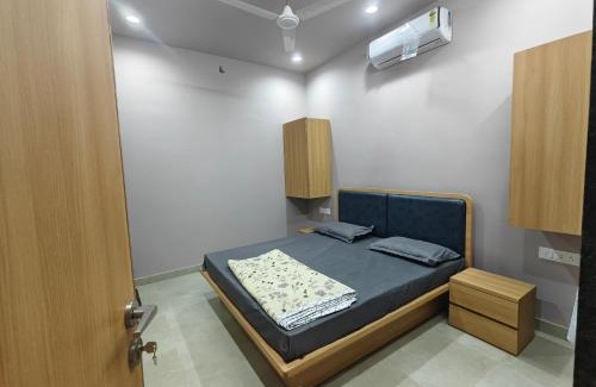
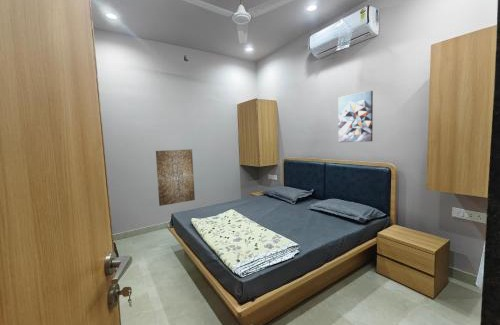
+ wall art (176, 176)
+ wall art (354, 118)
